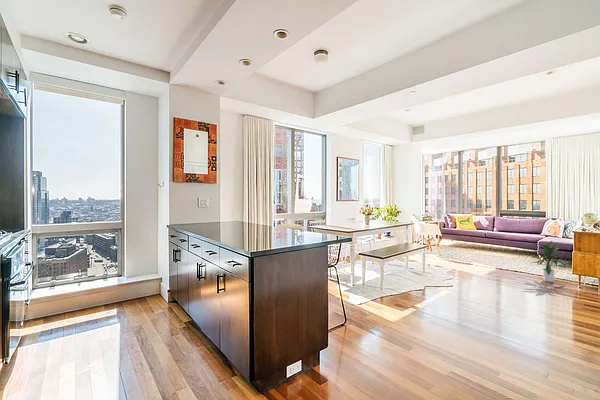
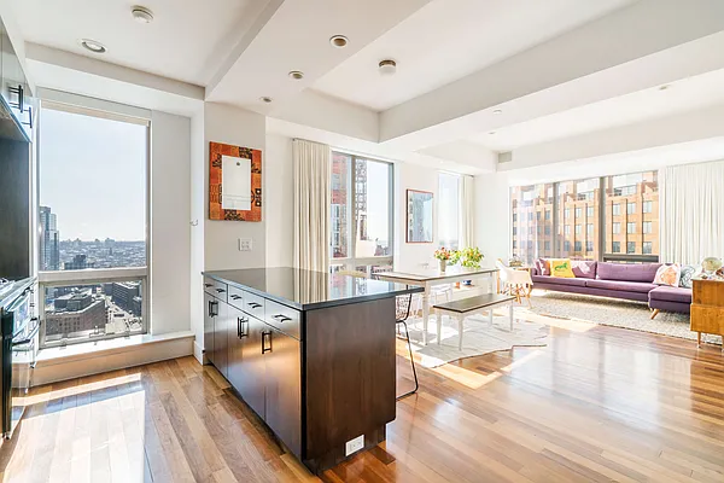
- indoor plant (547, 260)
